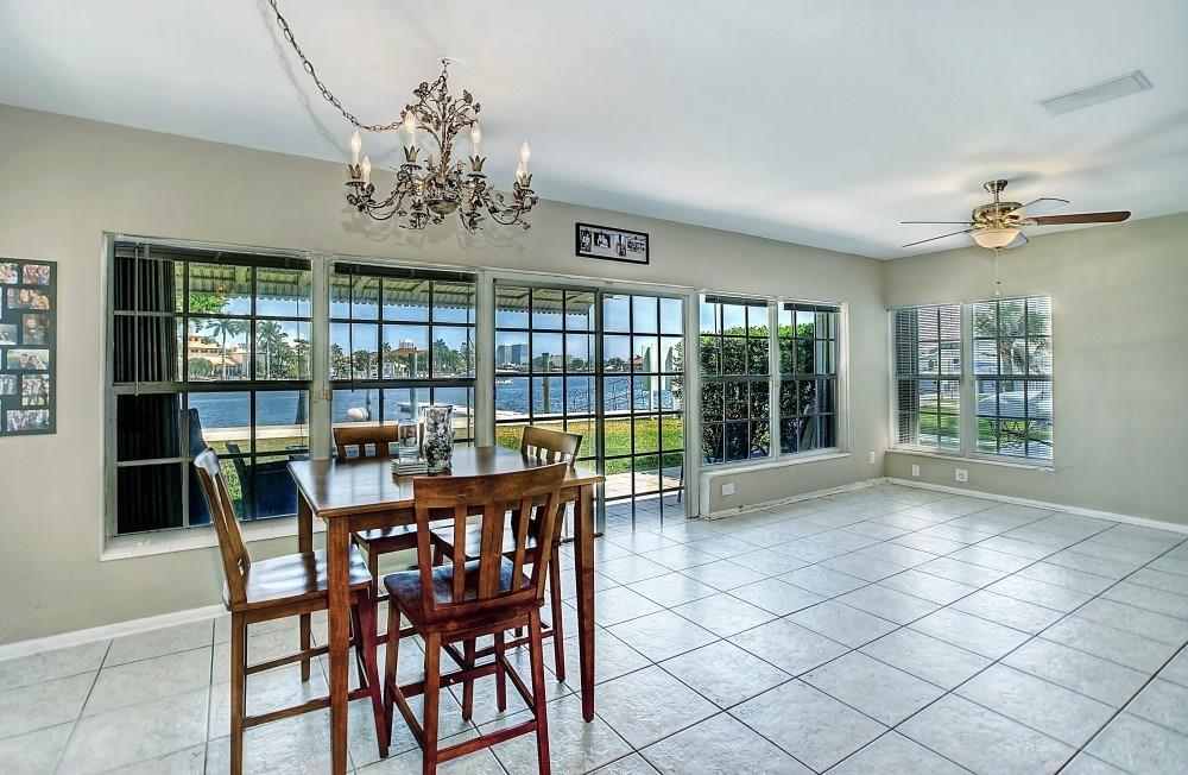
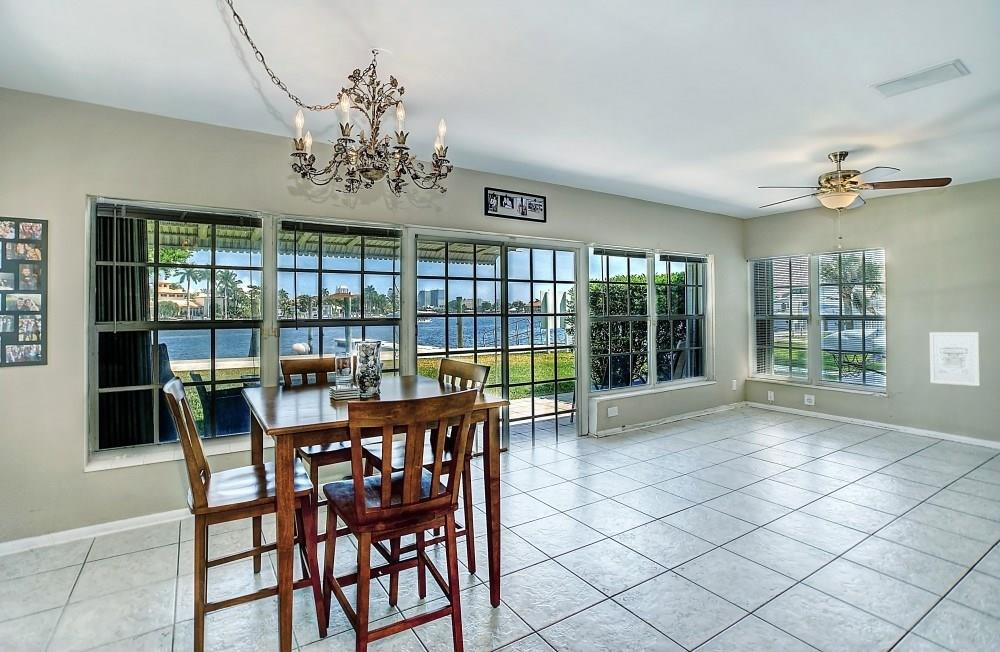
+ wall art (953, 358)
